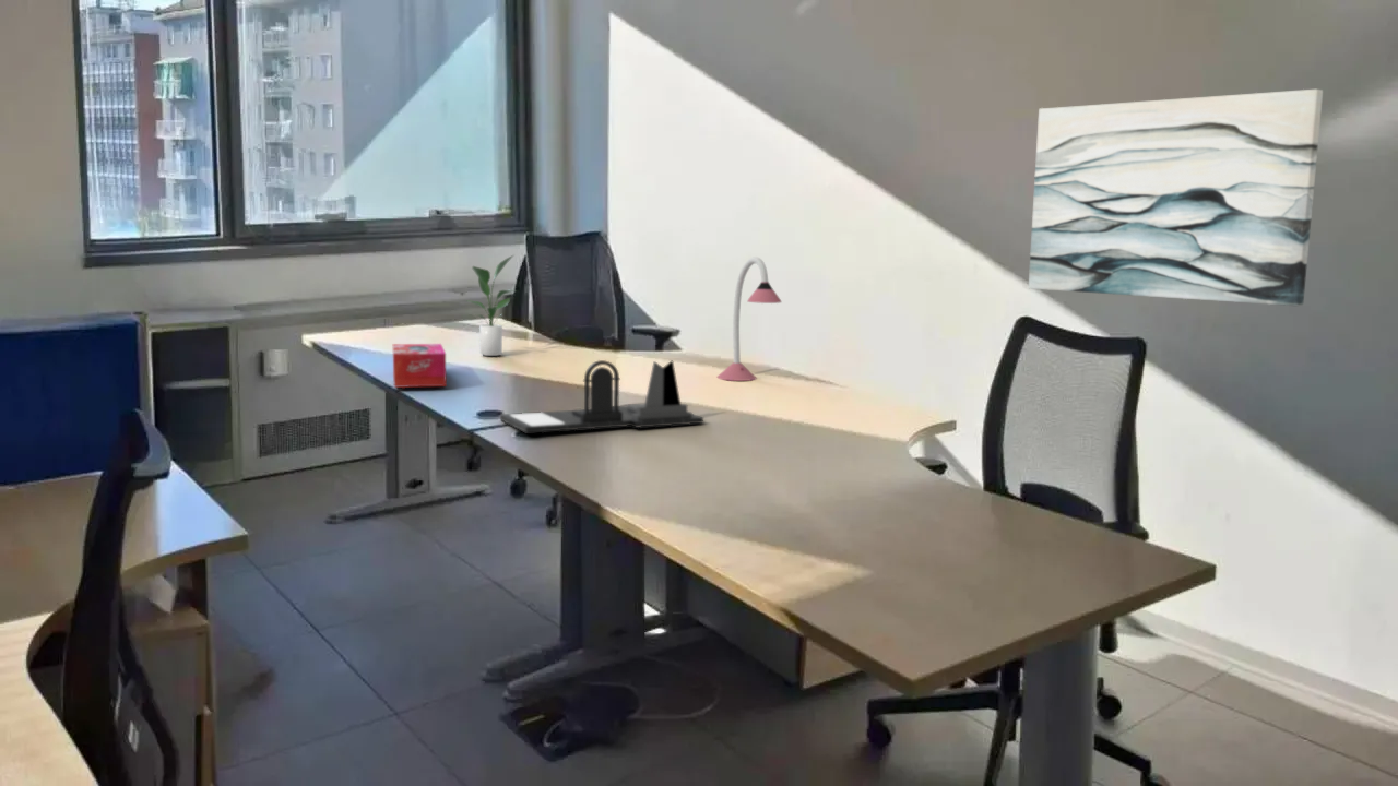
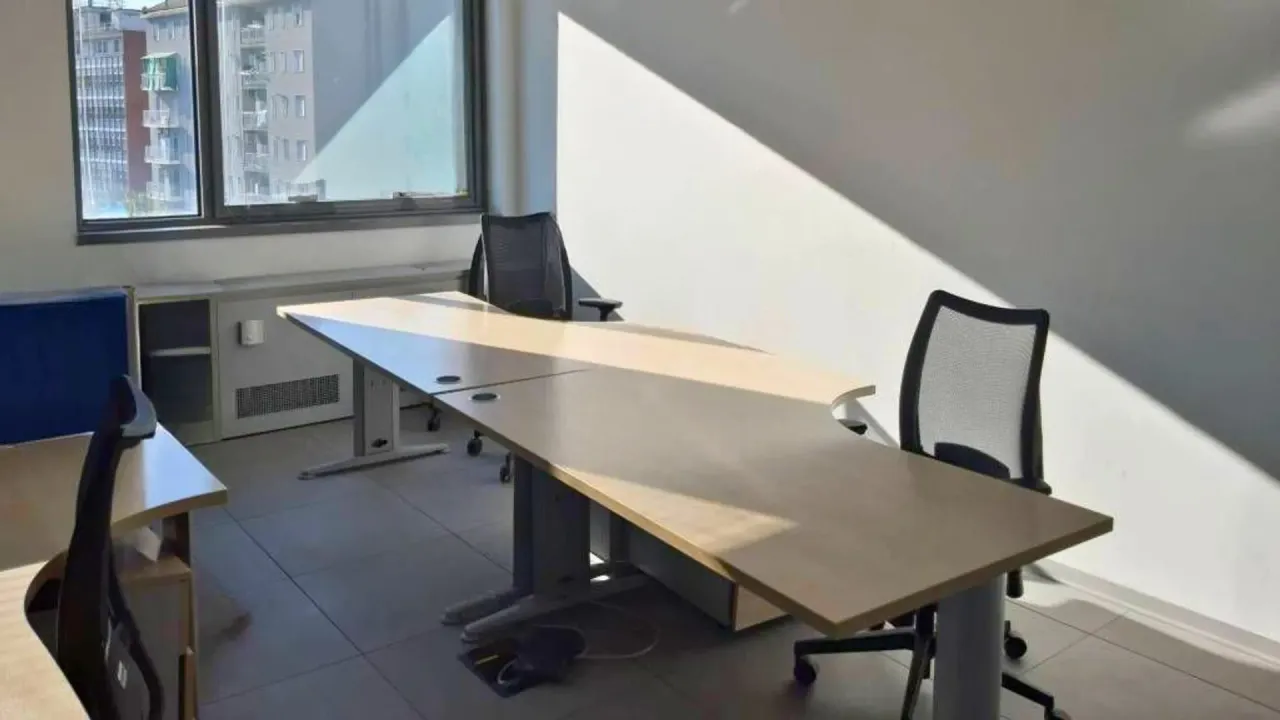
- desk organizer (600, 389)
- desk lamp (738, 319)
- tissue box (418, 364)
- wall art (1160, 199)
- potted plant (489, 305)
